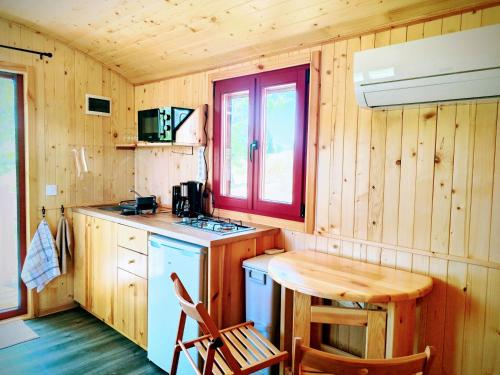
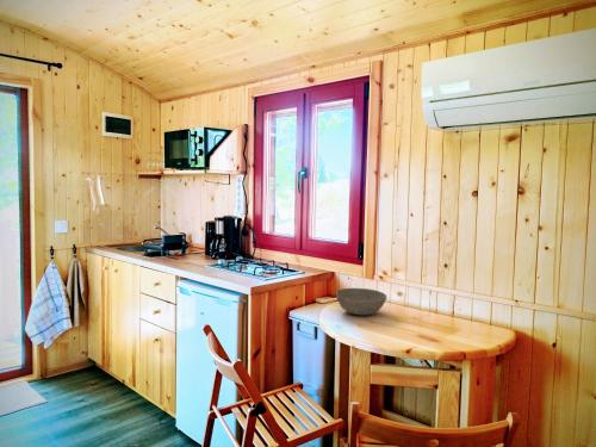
+ bowl (360, 303)
